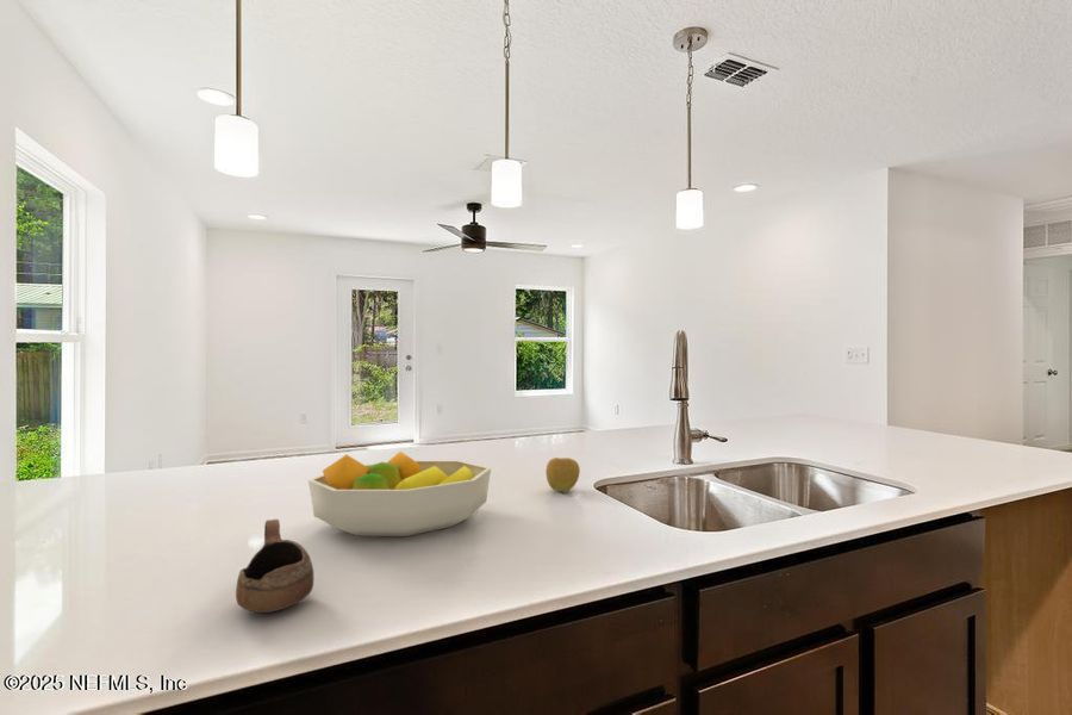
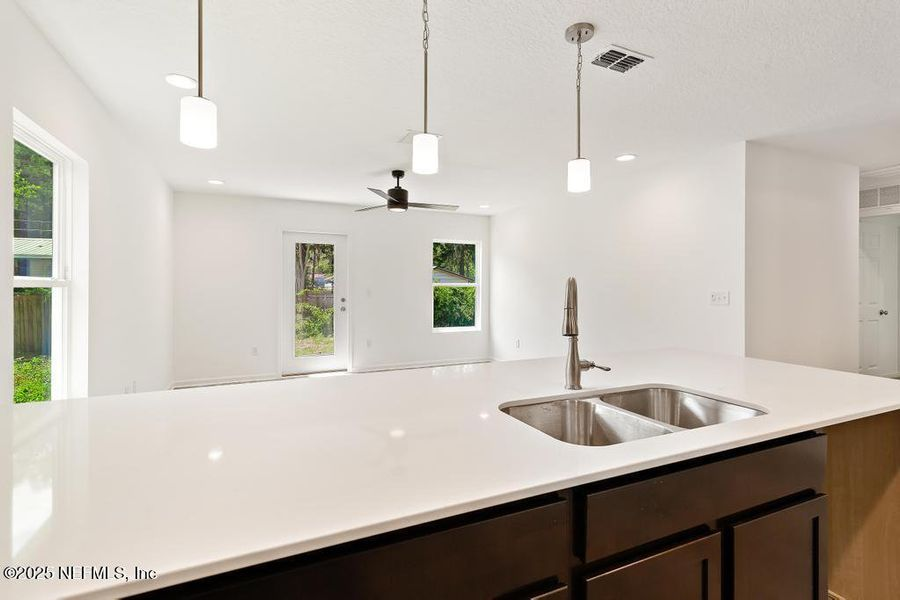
- apple (562, 473)
- cup (279, 562)
- fruit bowl (404, 486)
